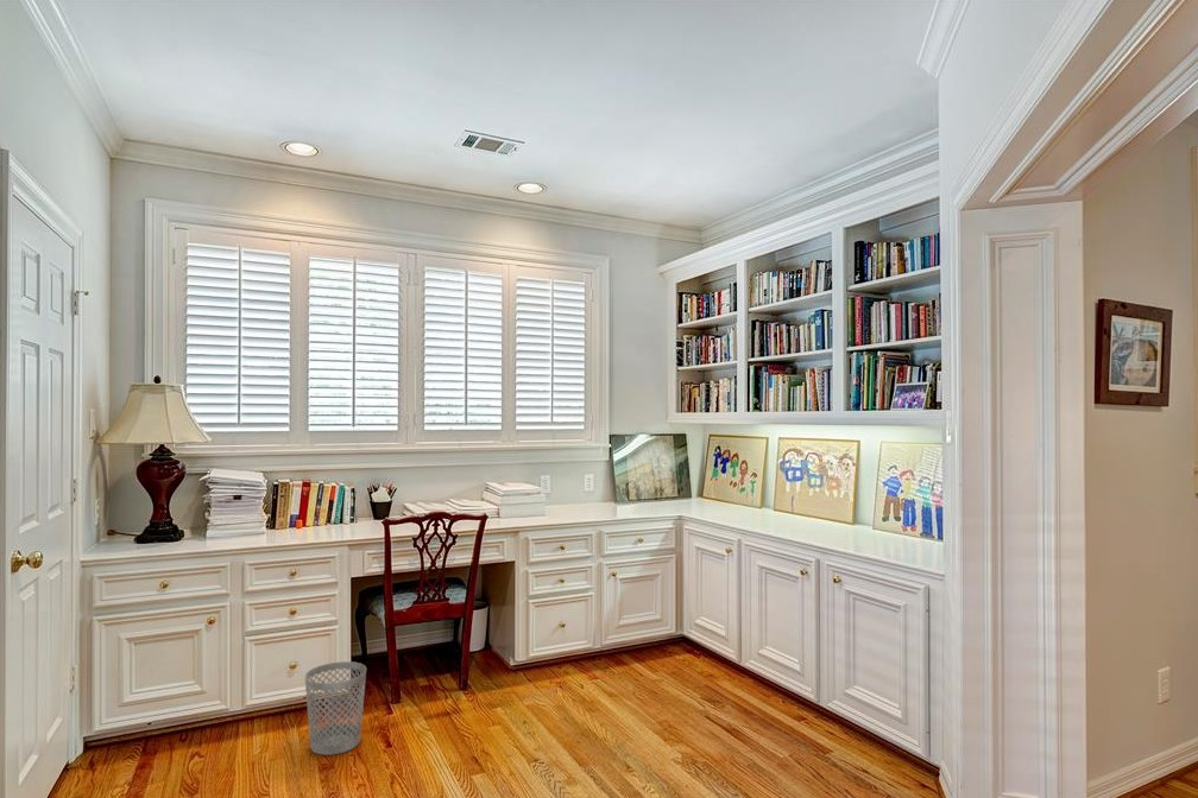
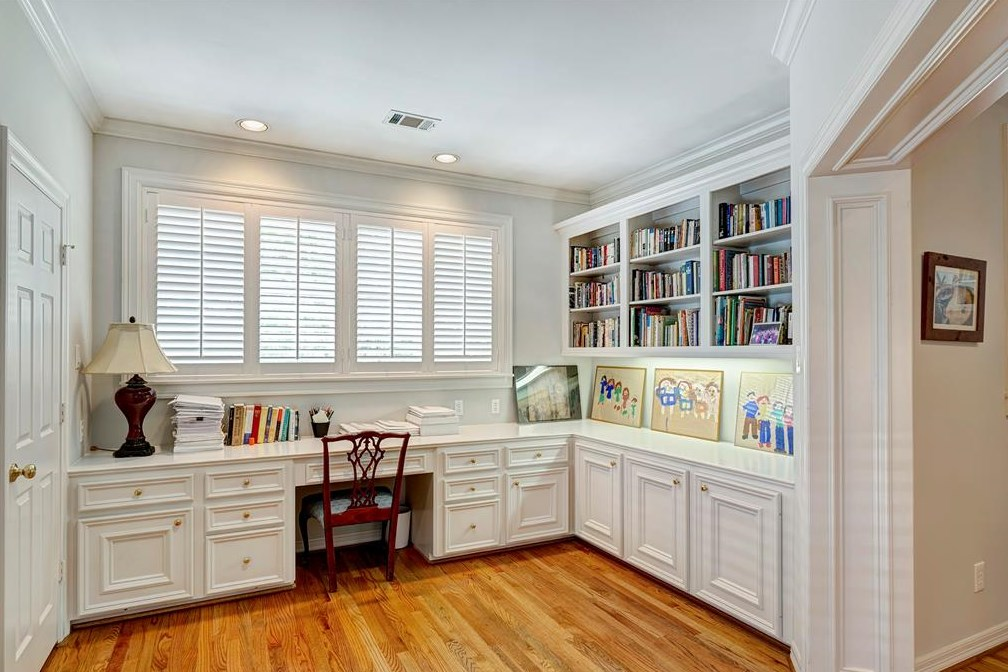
- wastebasket (335, 708)
